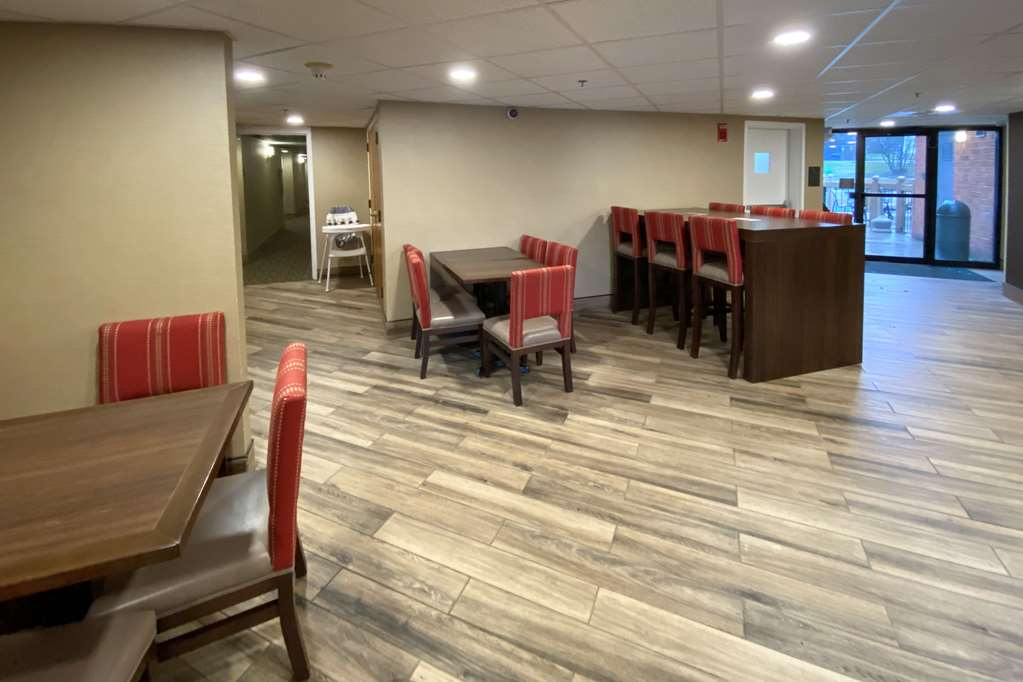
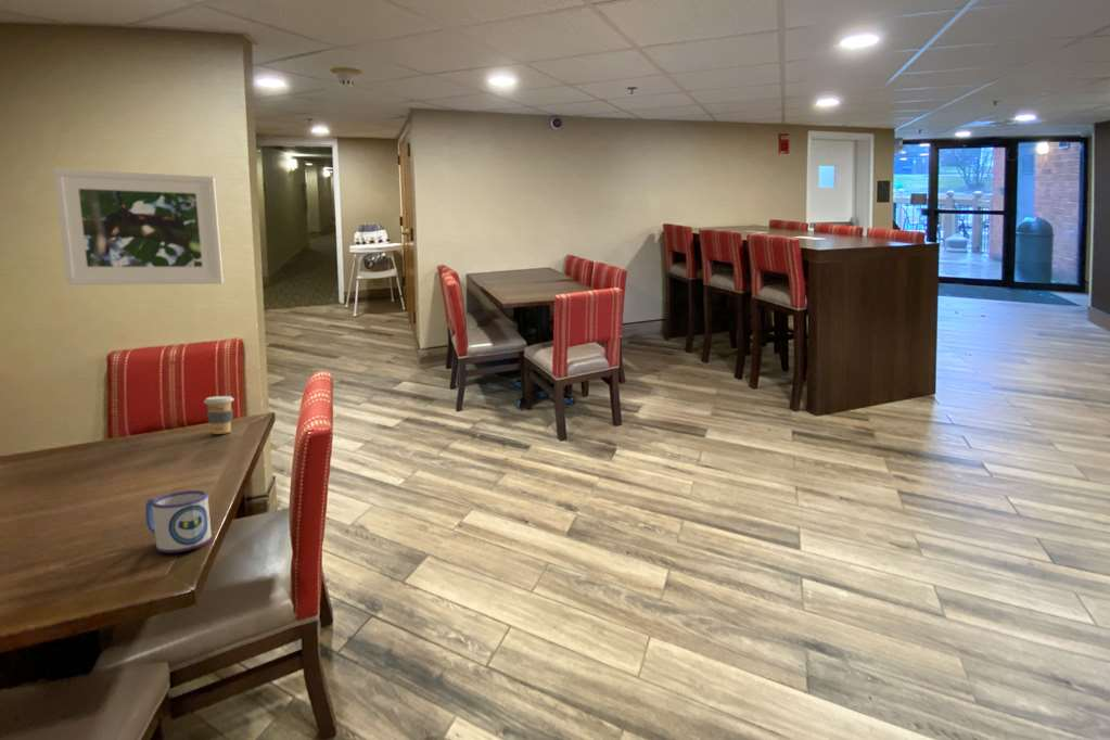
+ mug (175, 519)
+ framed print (143, 229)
+ coffee cup (220, 414)
